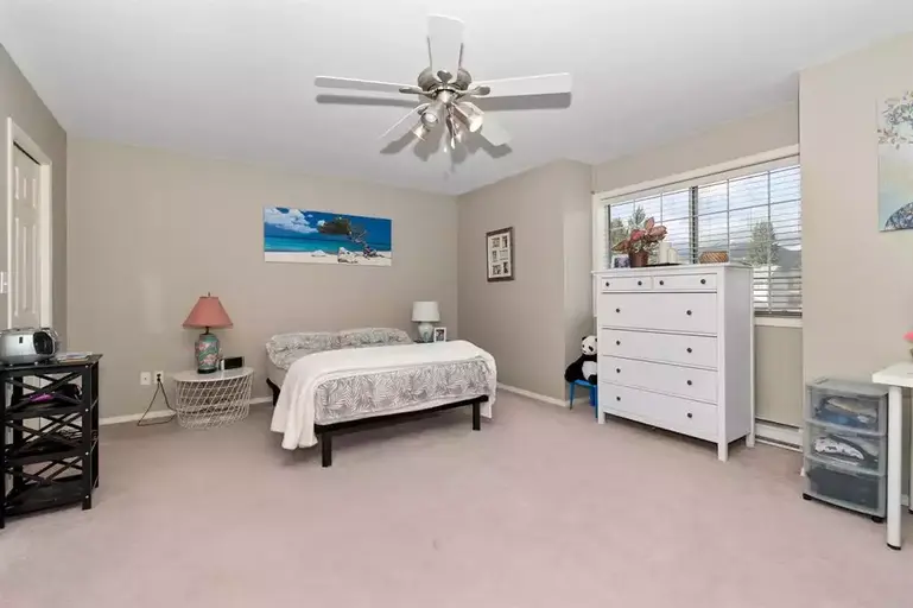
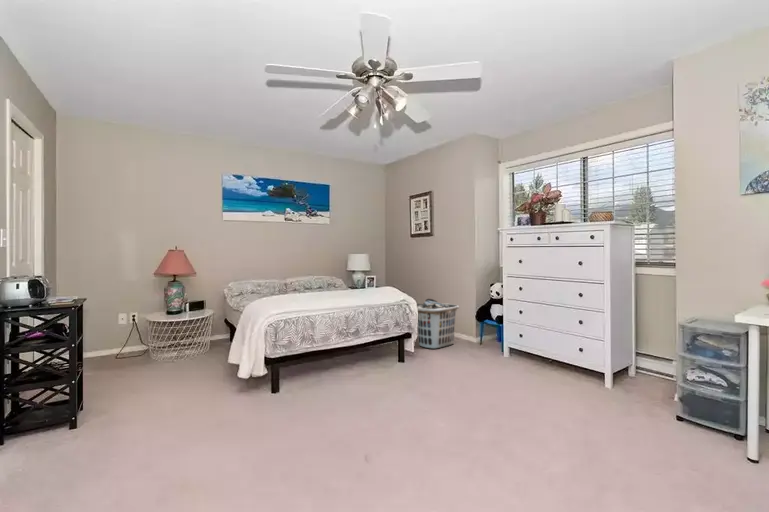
+ clothes hamper (436, 321)
